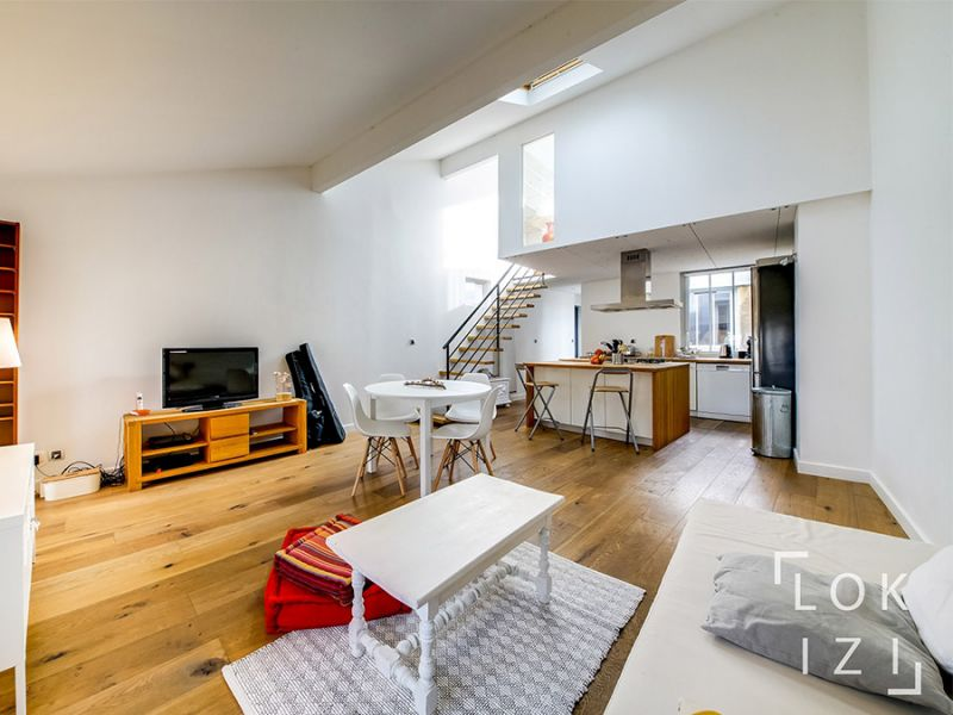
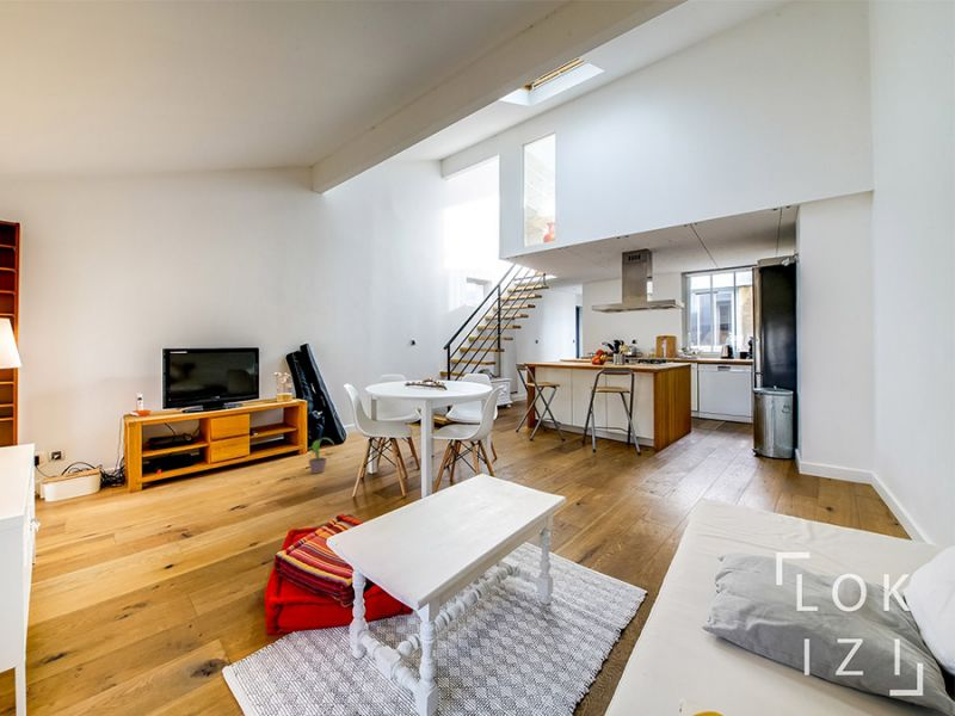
+ potted plant (318, 455)
